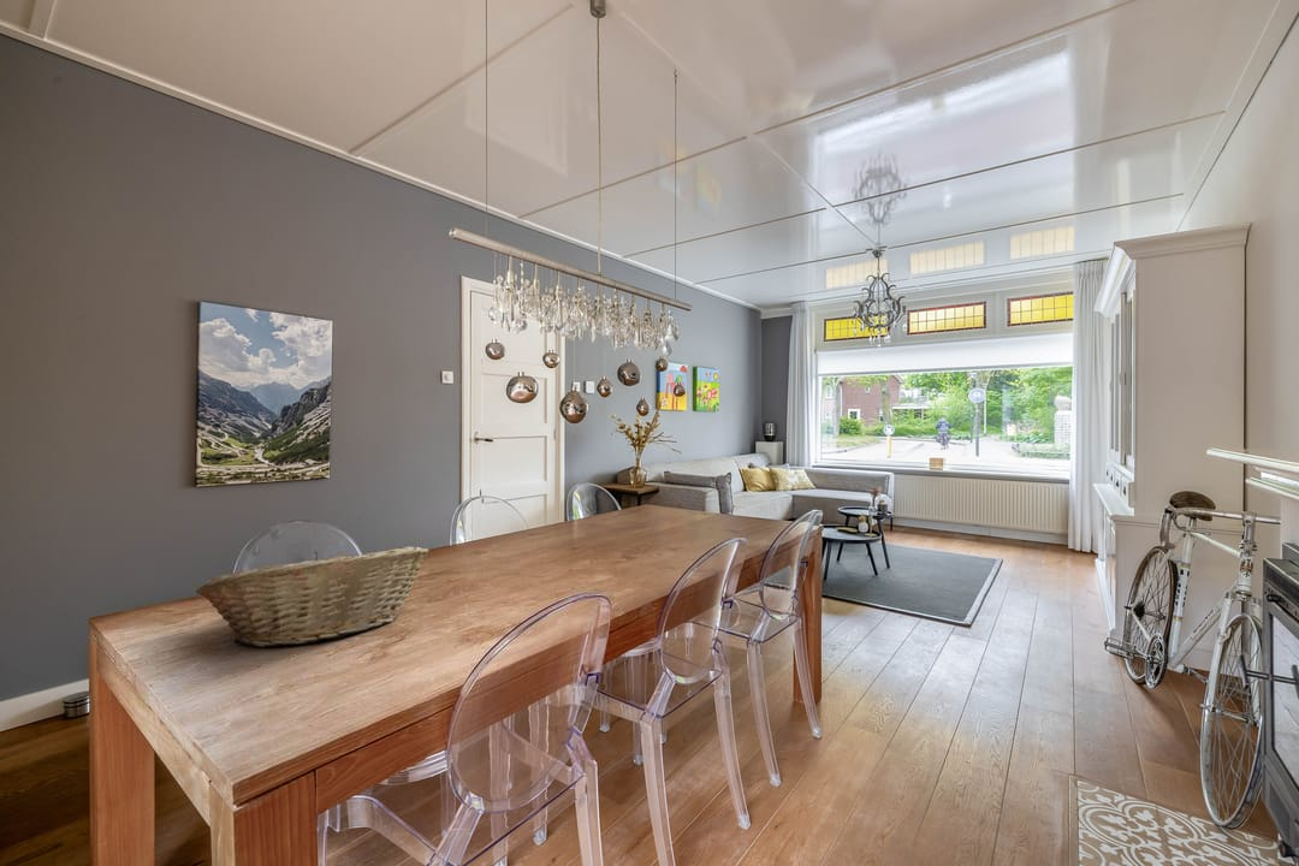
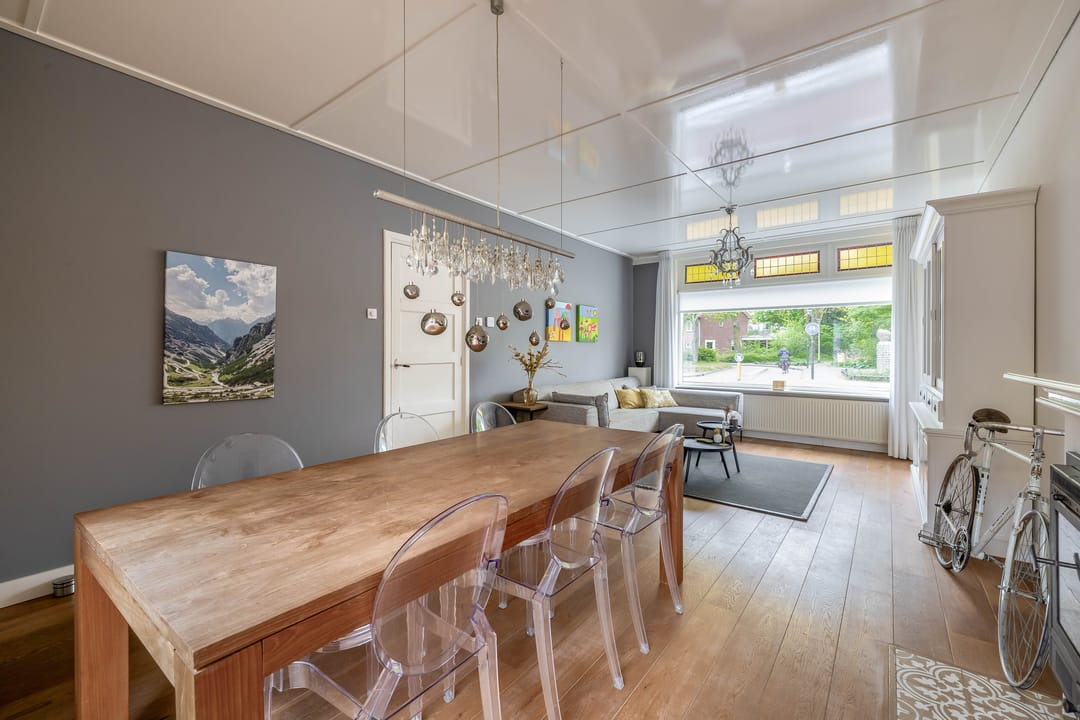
- fruit basket (324, 585)
